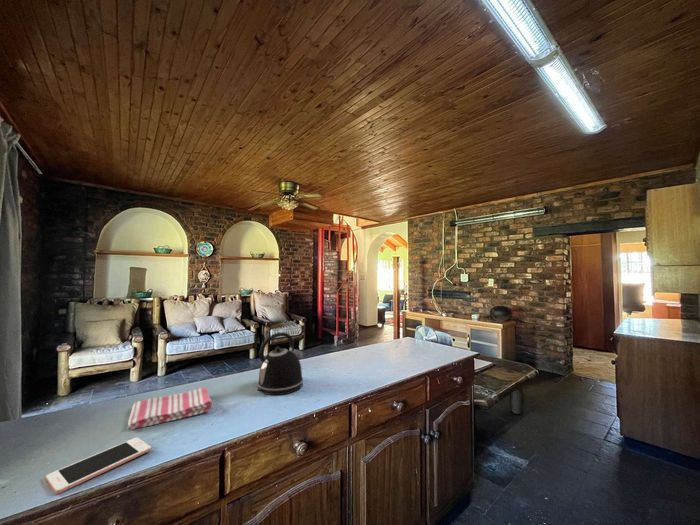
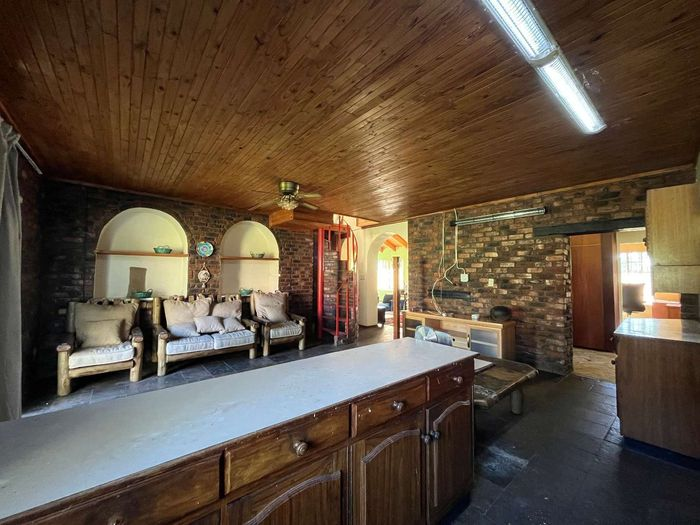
- dish towel (172, 404)
- kettle (280, 359)
- cell phone (102, 461)
